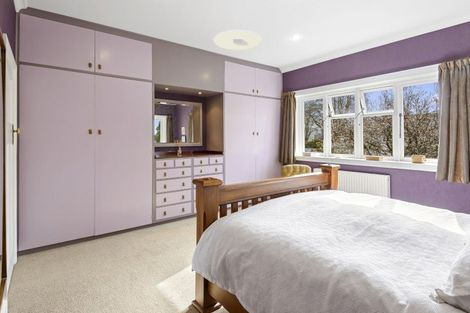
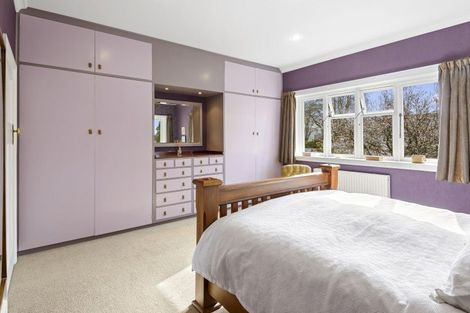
- ceiling light (237, 38)
